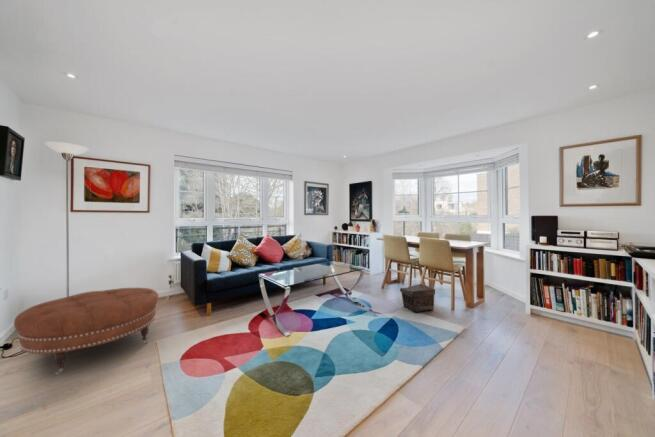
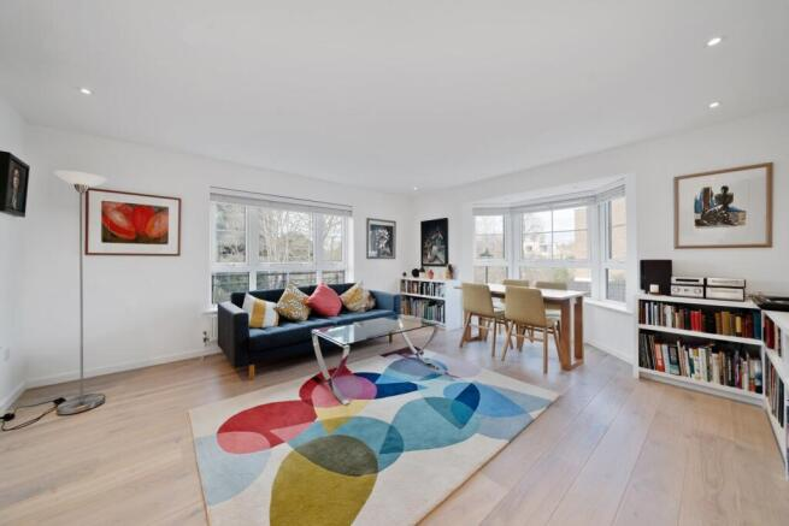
- ottoman (96, 322)
- pouch (417, 297)
